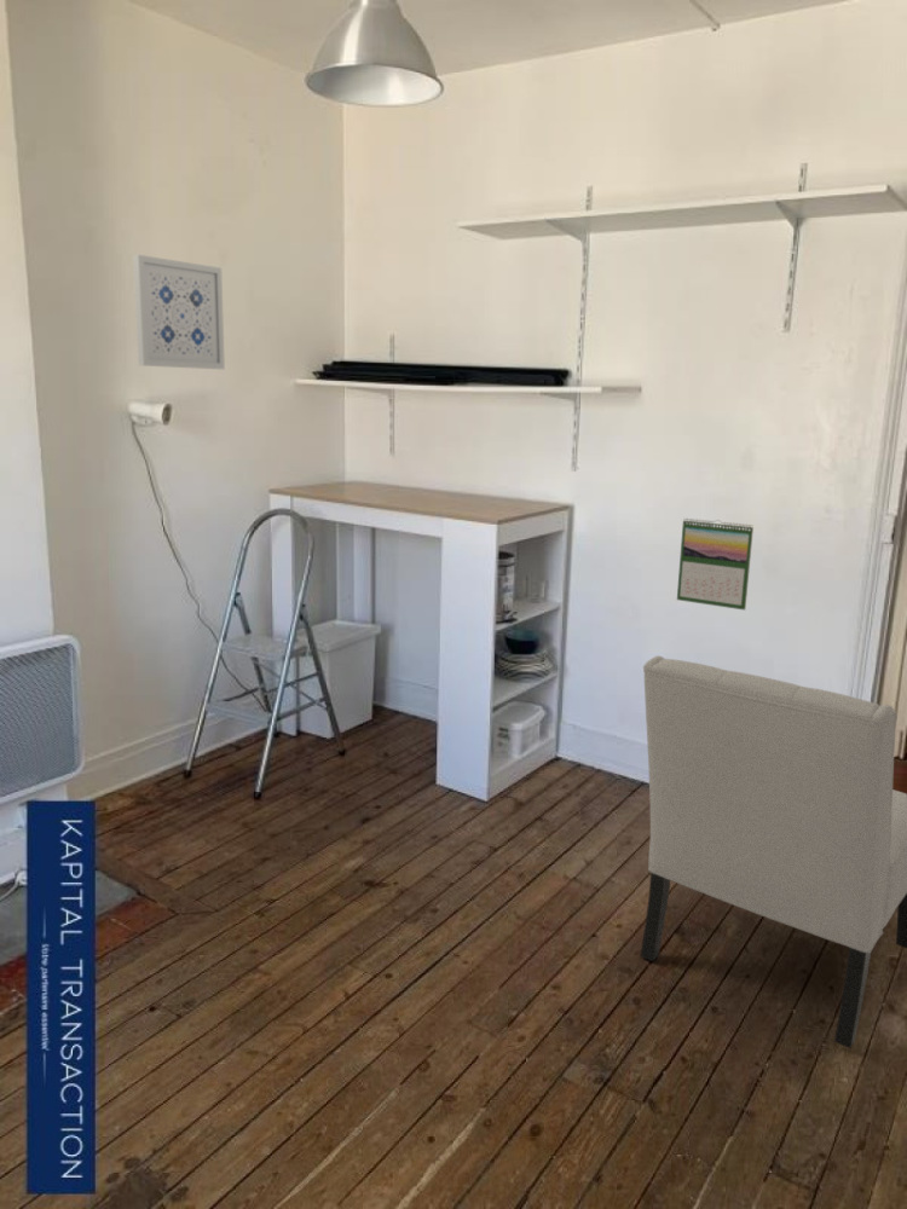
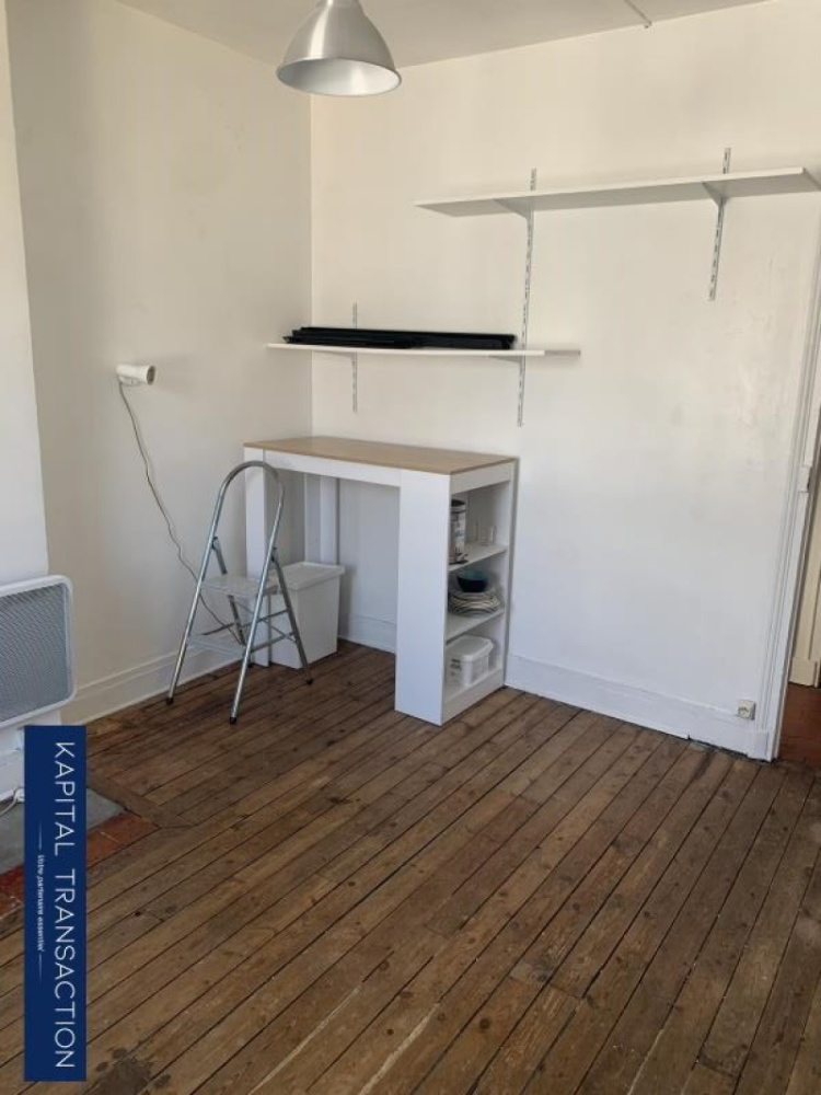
- calendar (714, 562)
- wall art (180, 314)
- chair (790, 812)
